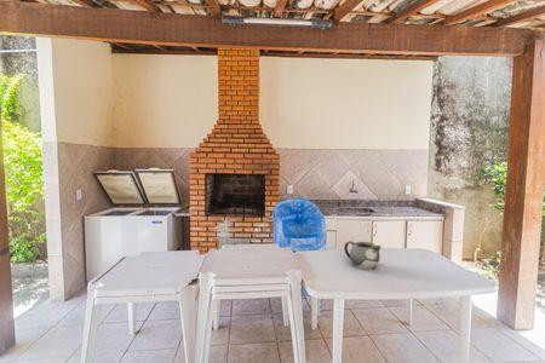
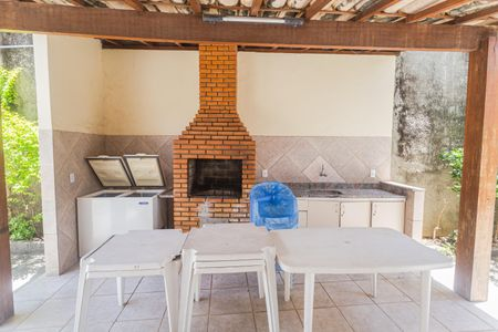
- teapot (361, 253)
